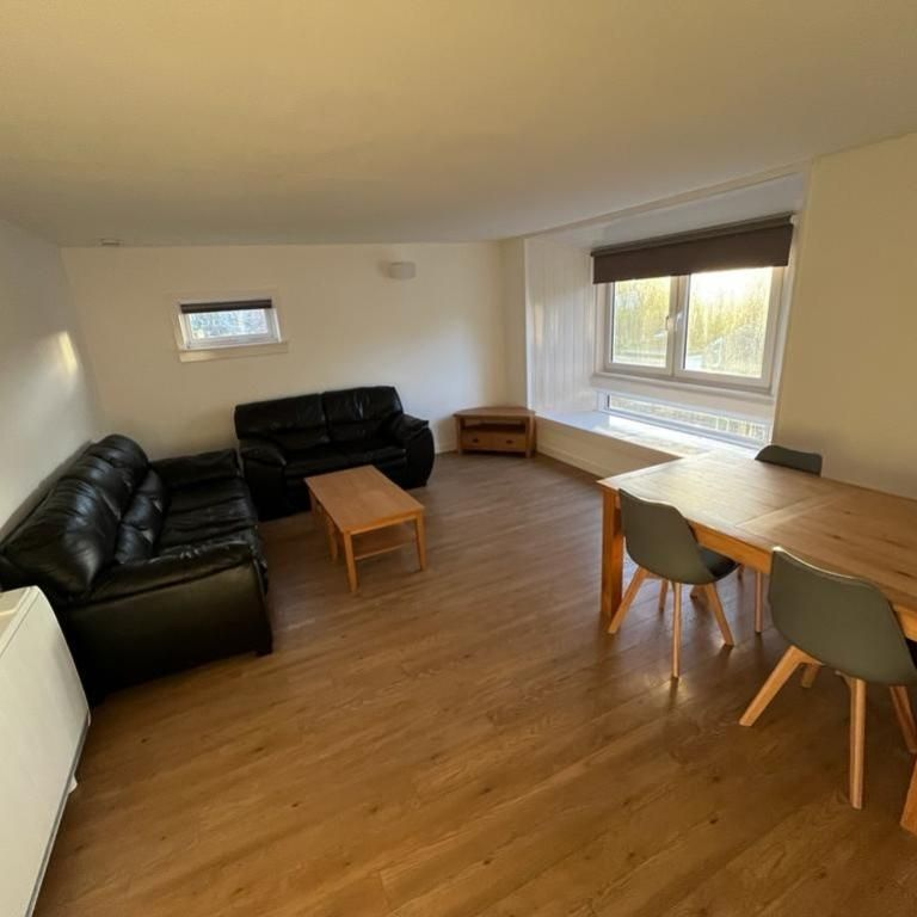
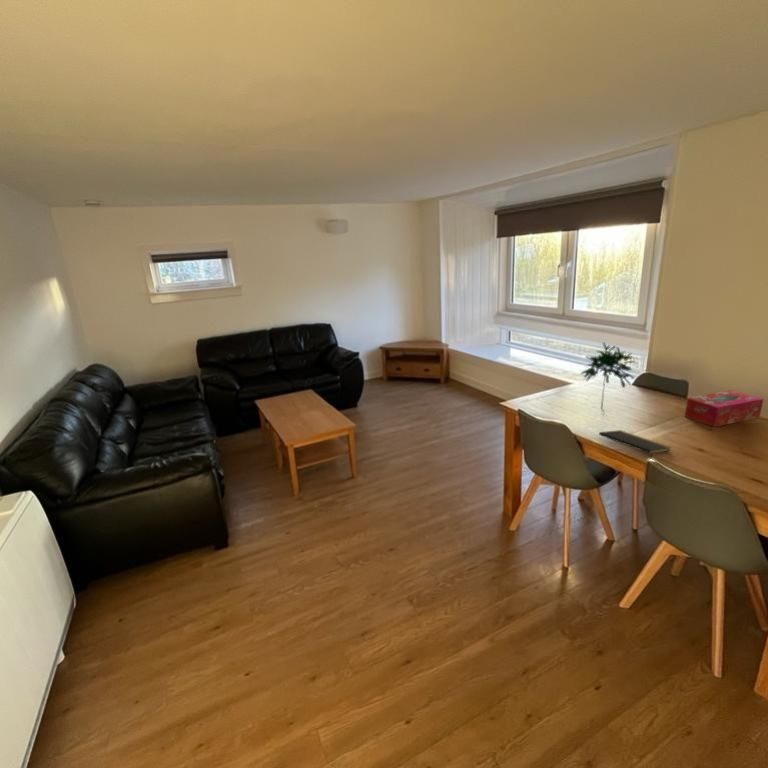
+ tissue box (723, 407)
+ plant (604, 377)
+ notepad (634, 441)
